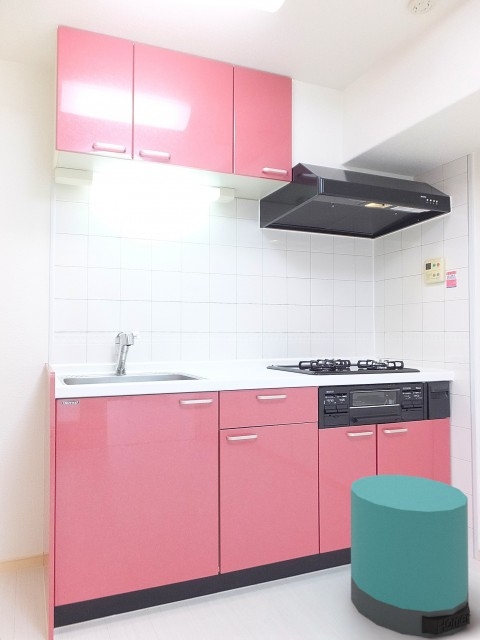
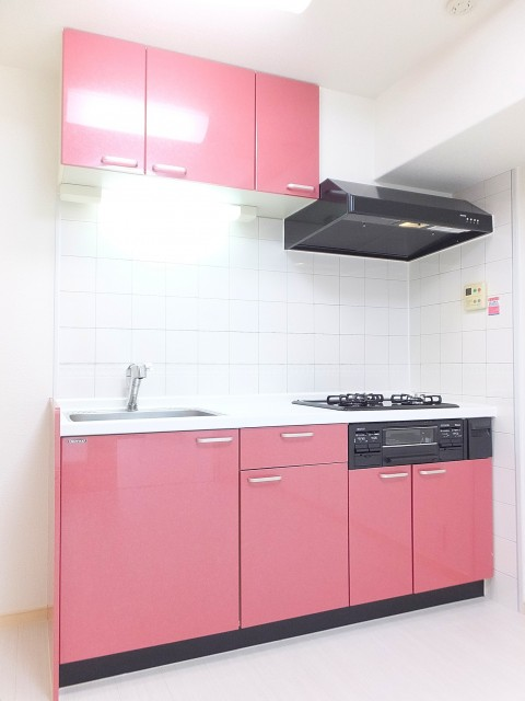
- trash can (408, 547)
